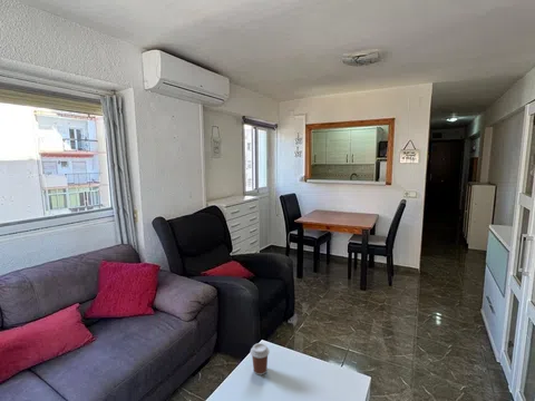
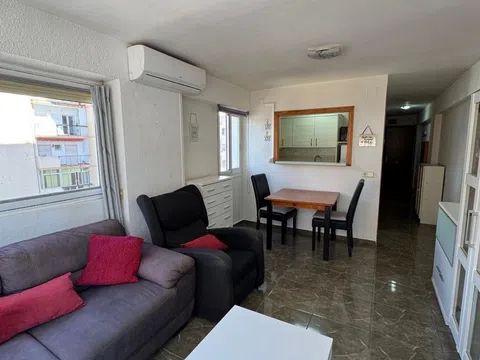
- coffee cup (260, 359)
